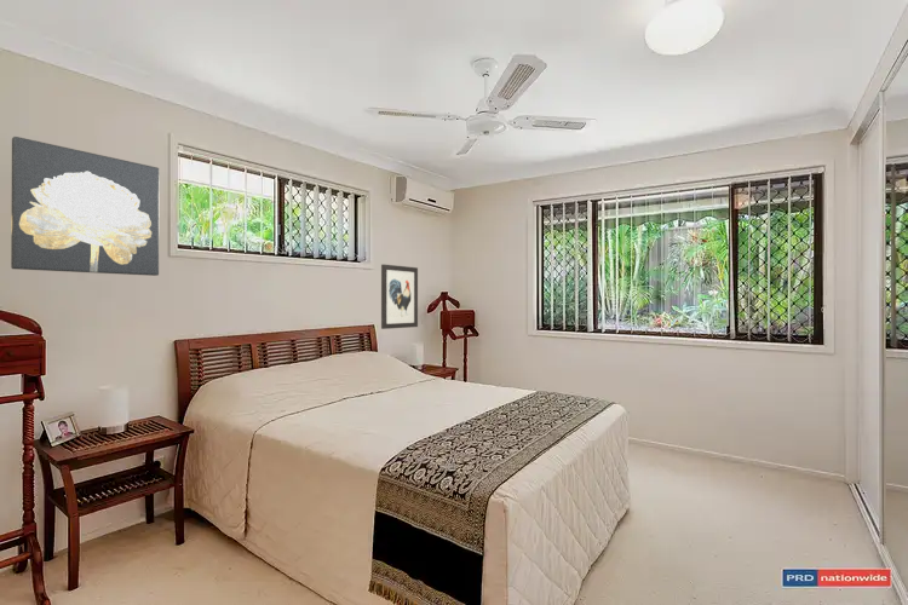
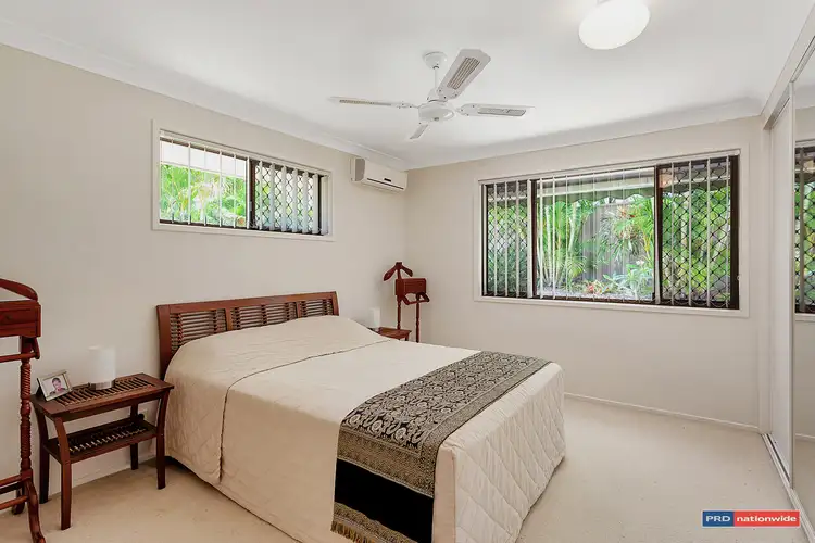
- wall art (400, 296)
- wall art (92, 213)
